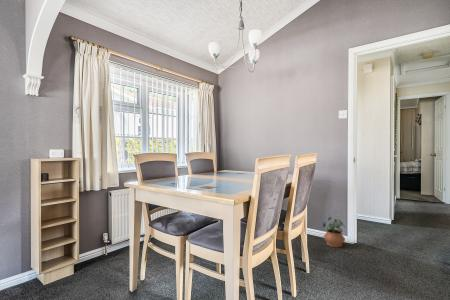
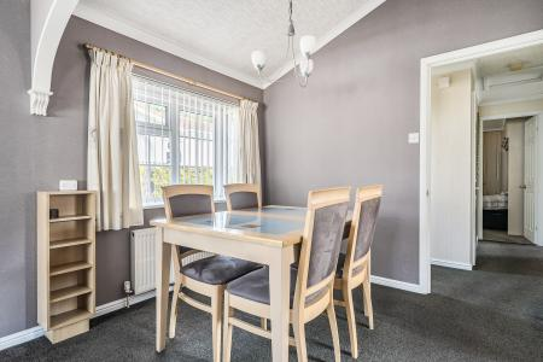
- potted plant (334, 230)
